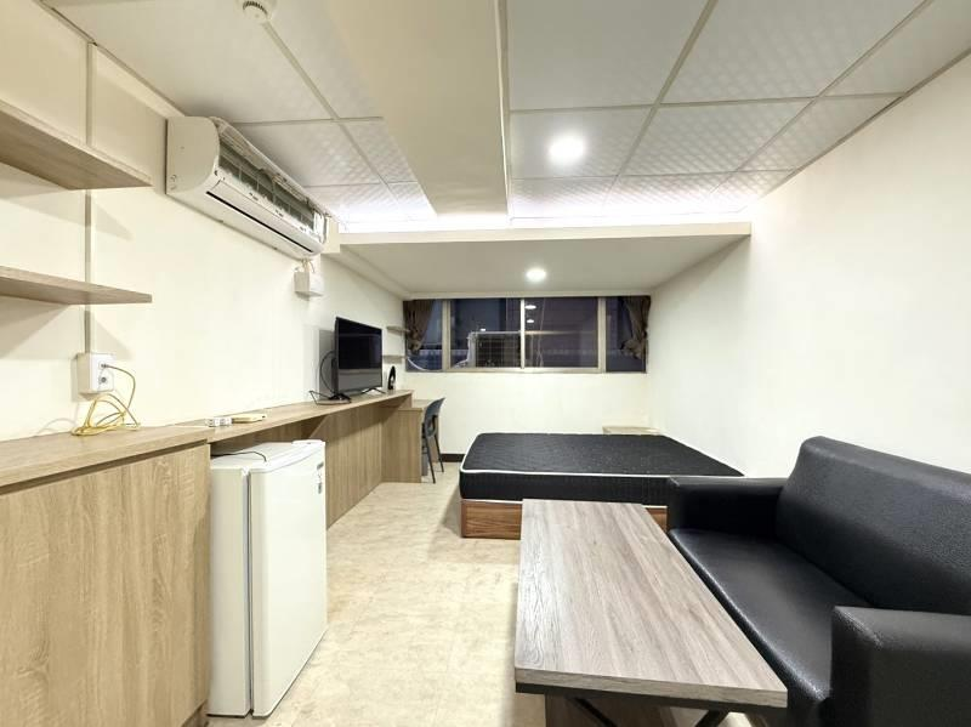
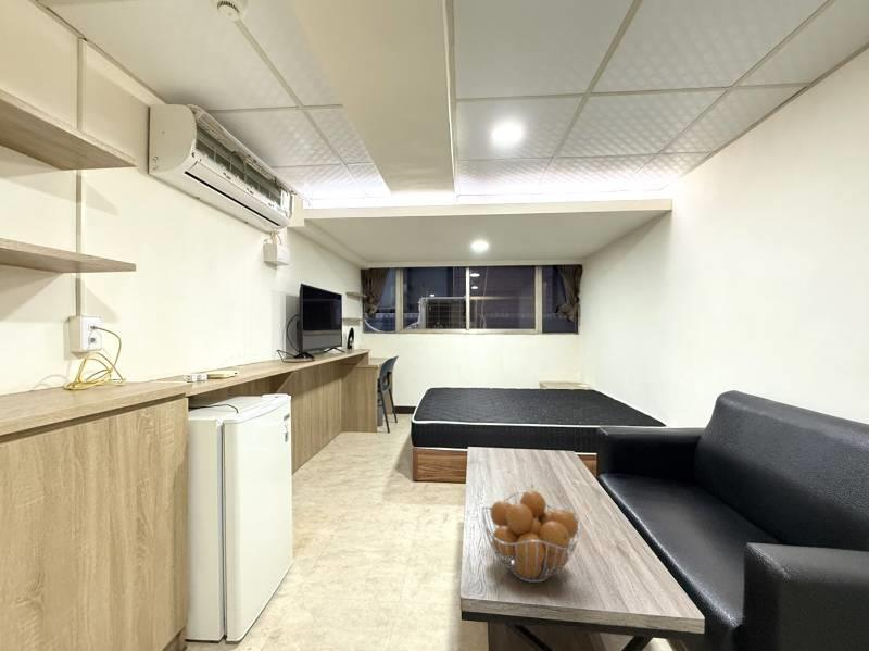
+ fruit basket (529, 534)
